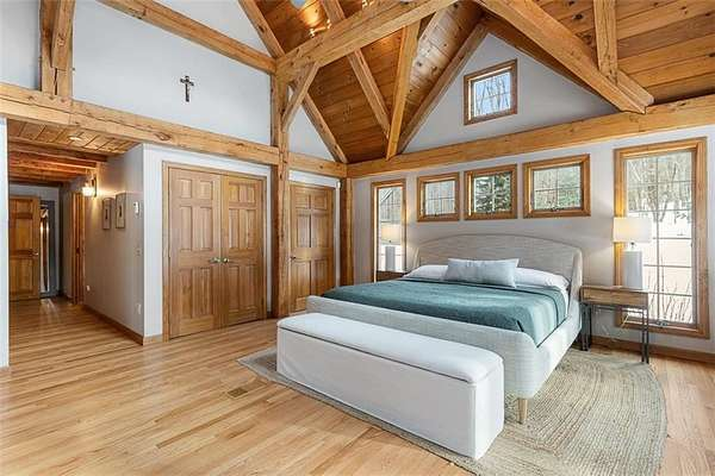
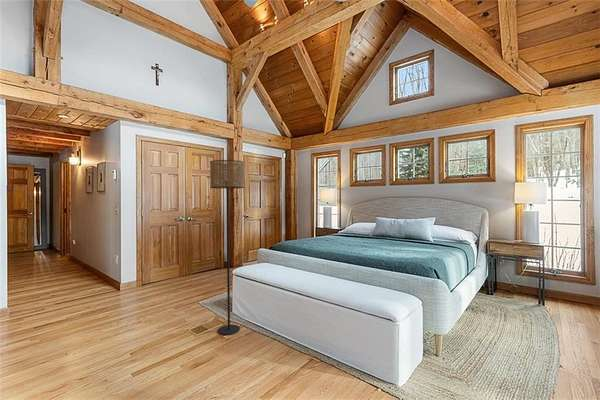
+ floor lamp (228, 246)
